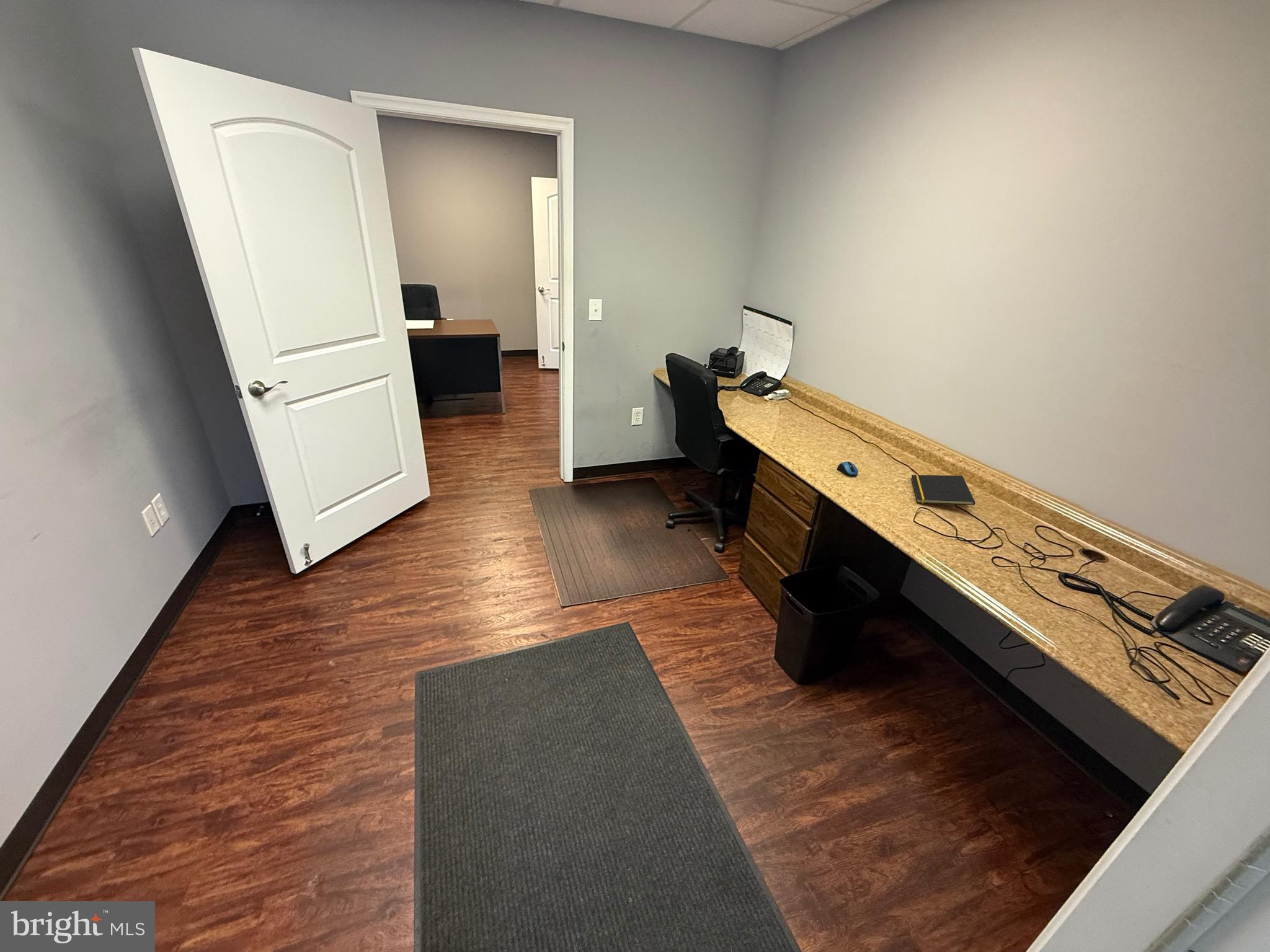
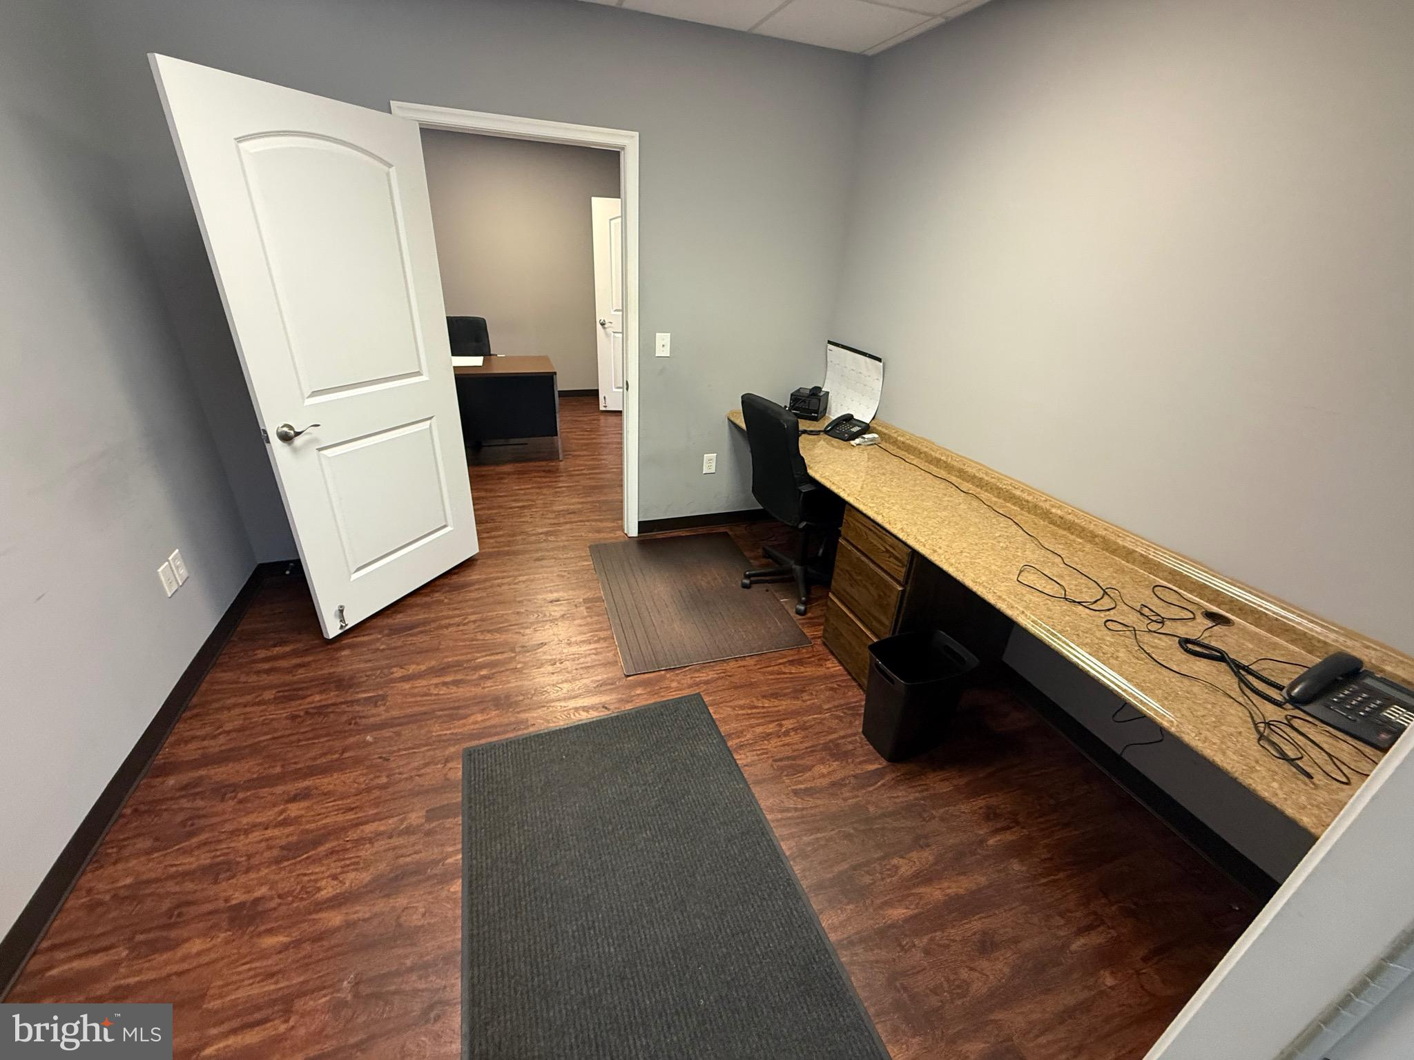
- computer mouse (849, 467)
- notepad (940, 488)
